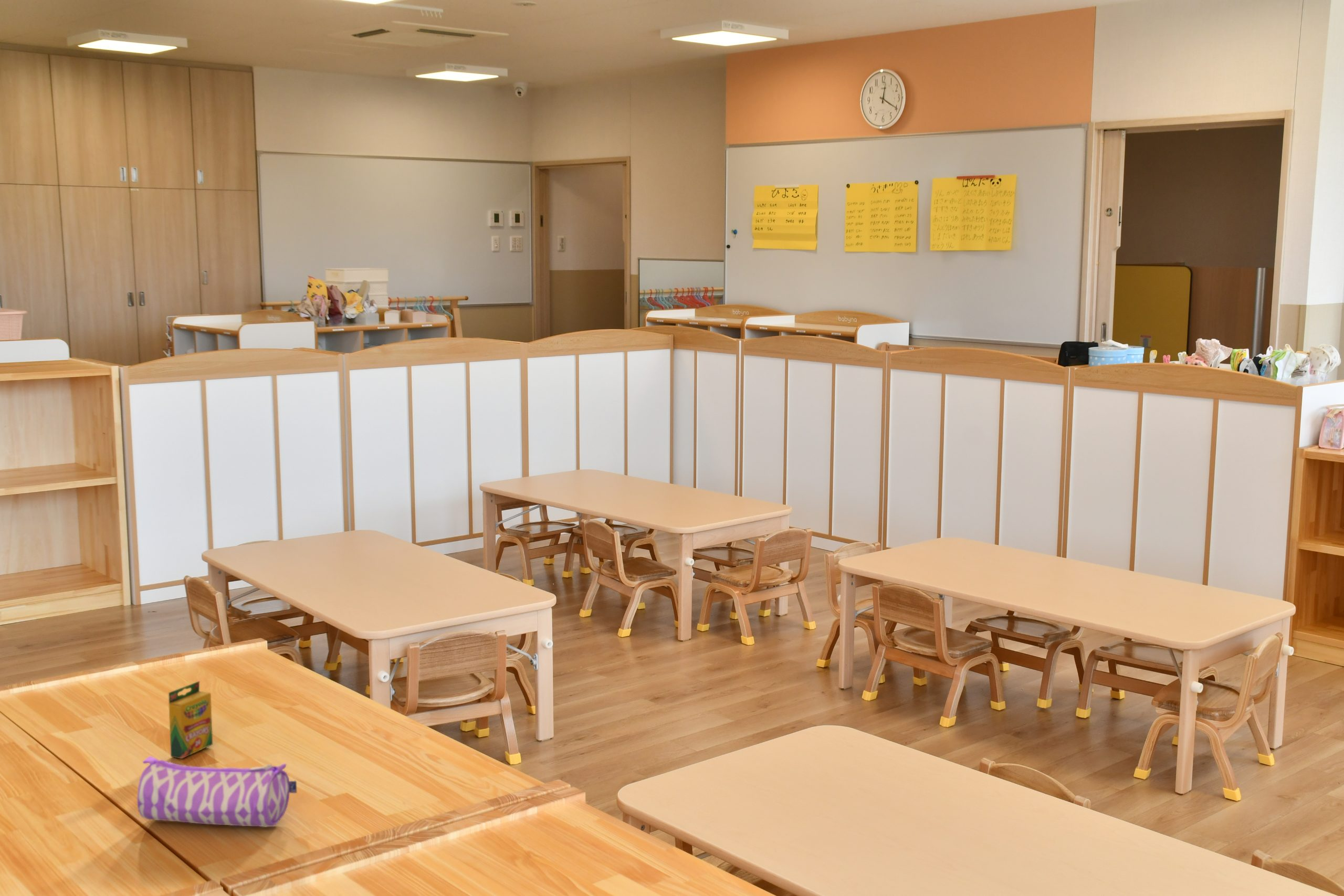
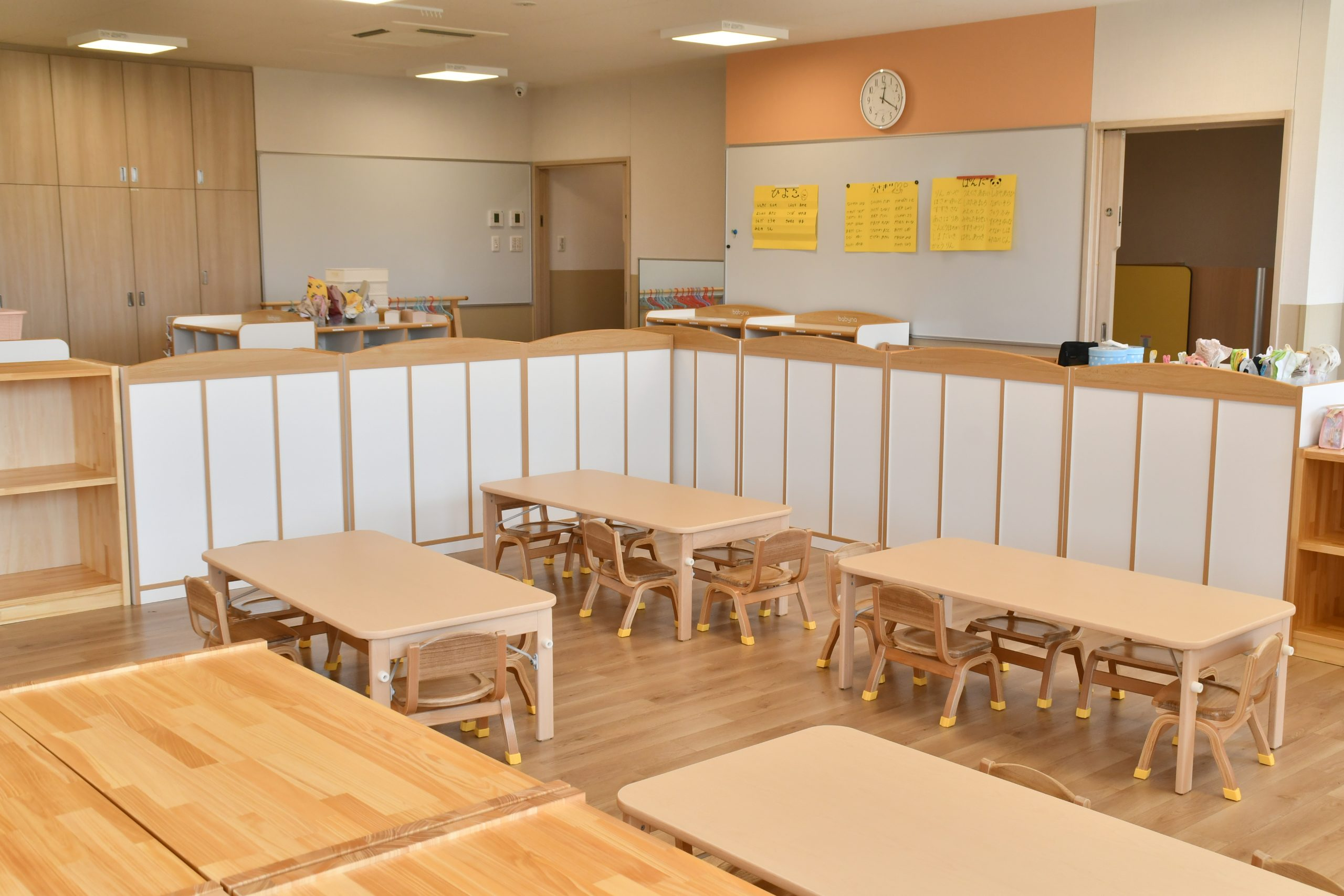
- crayon box (190, 719)
- pencil case (215, 792)
